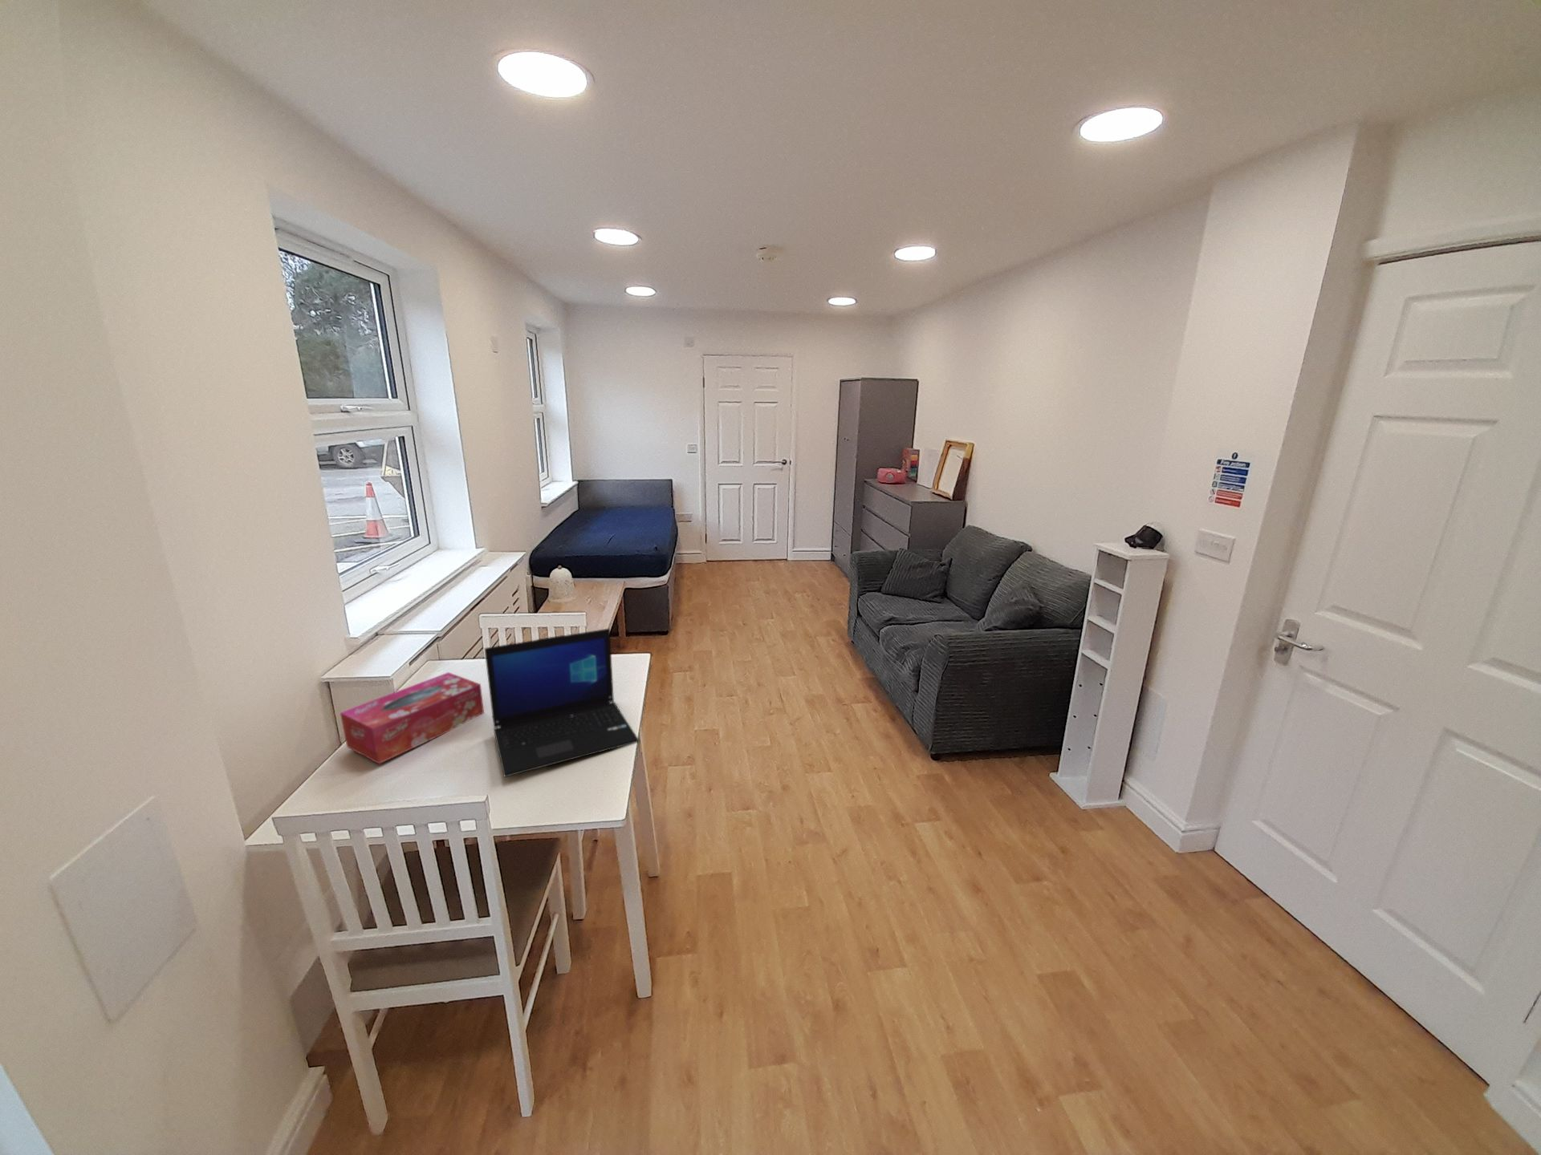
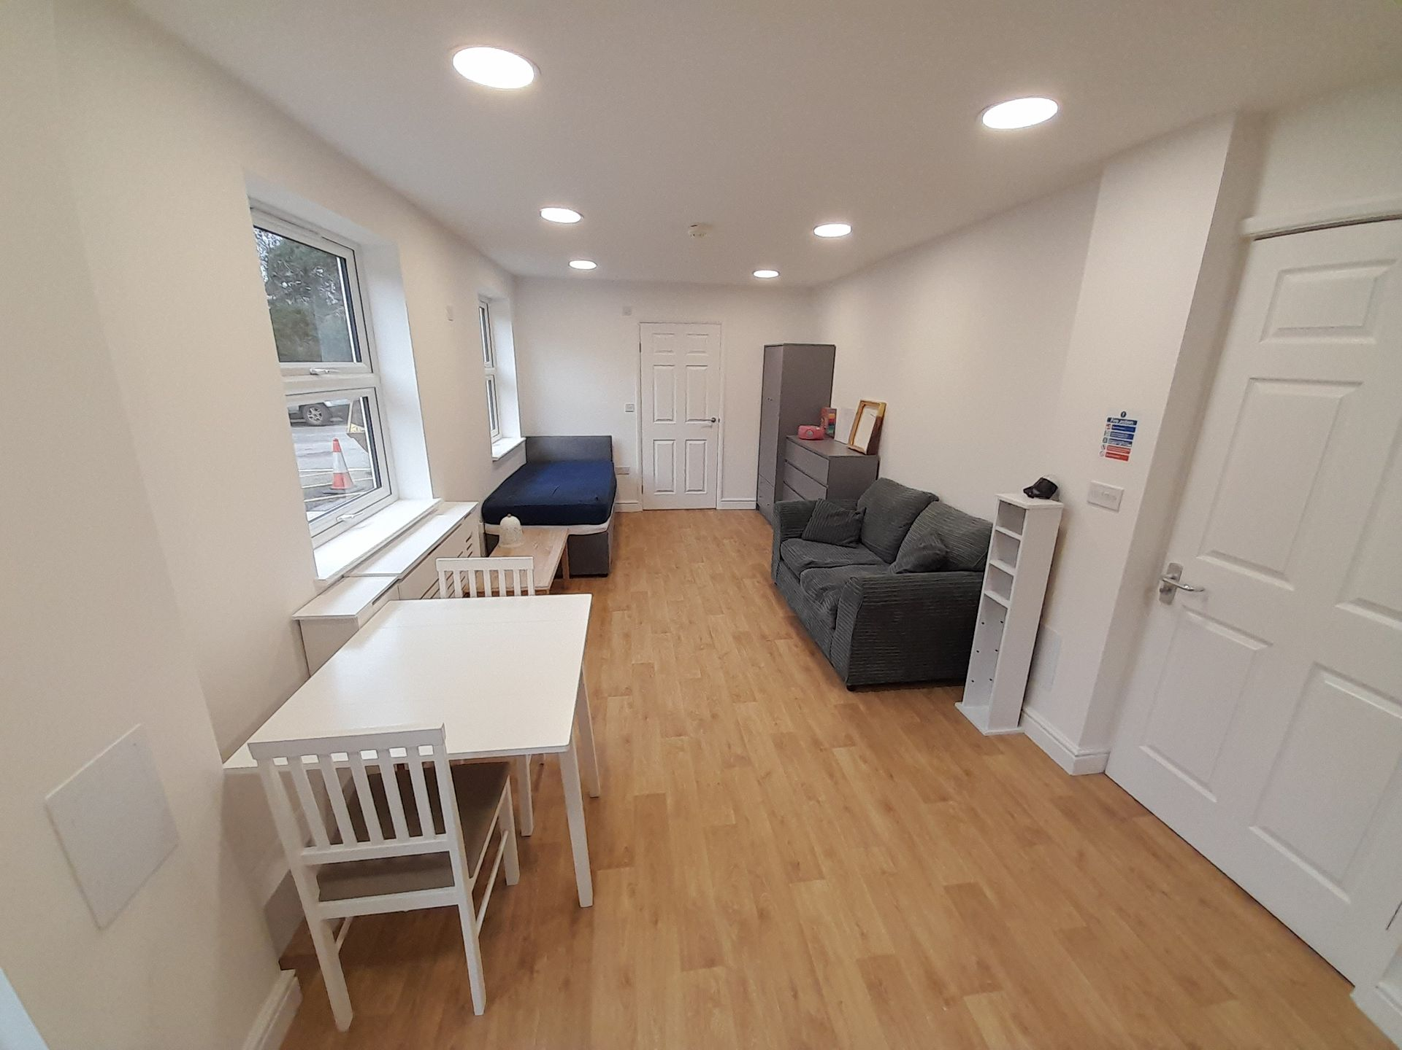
- tissue box (416, 713)
- laptop (562, 695)
